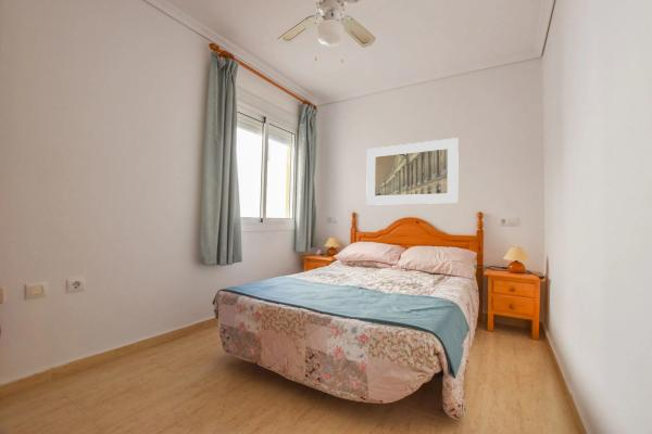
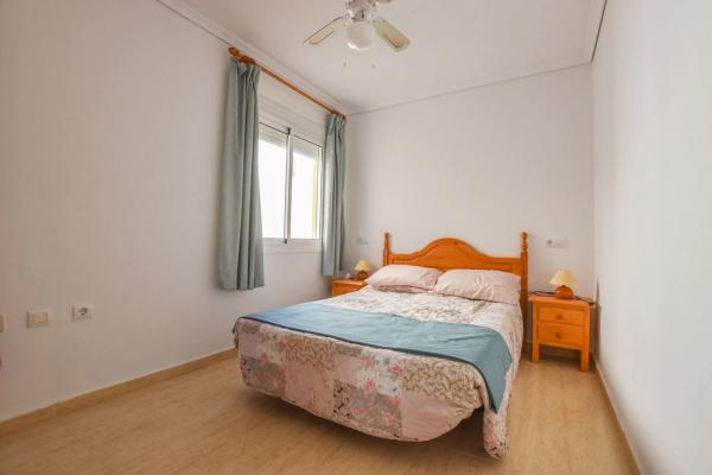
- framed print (409, 174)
